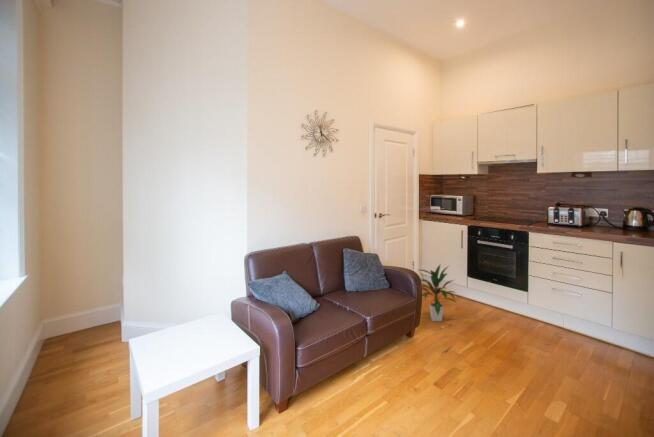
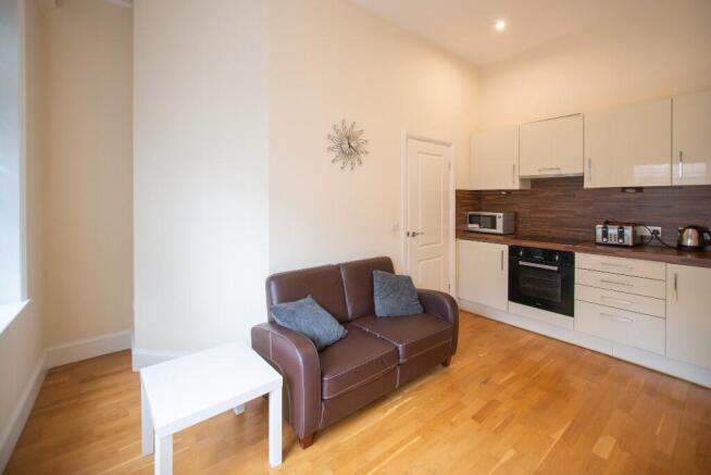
- indoor plant (435, 292)
